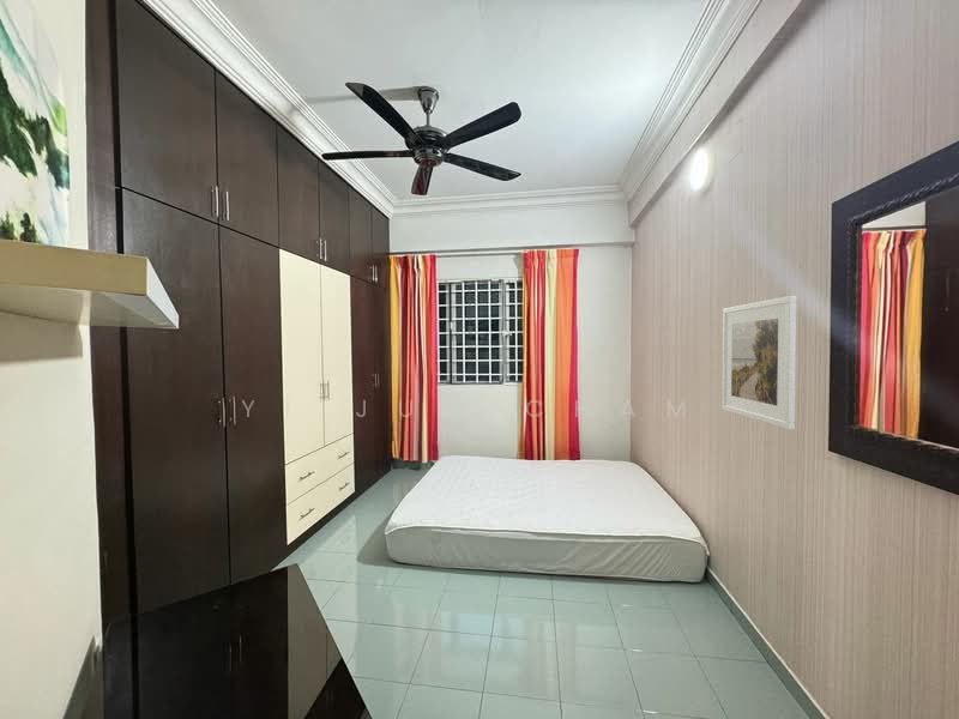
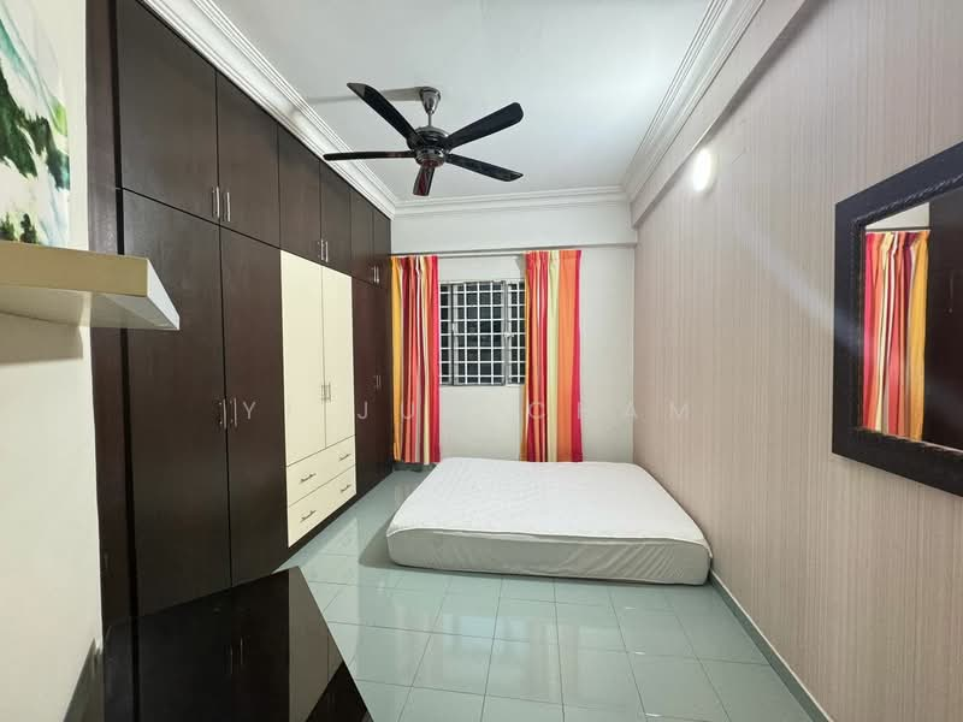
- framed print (753, 361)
